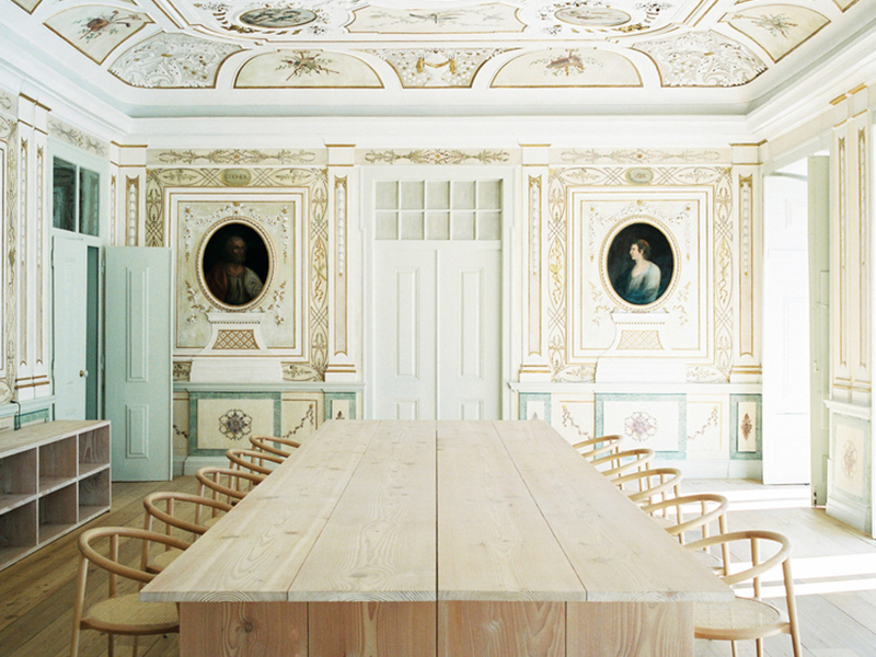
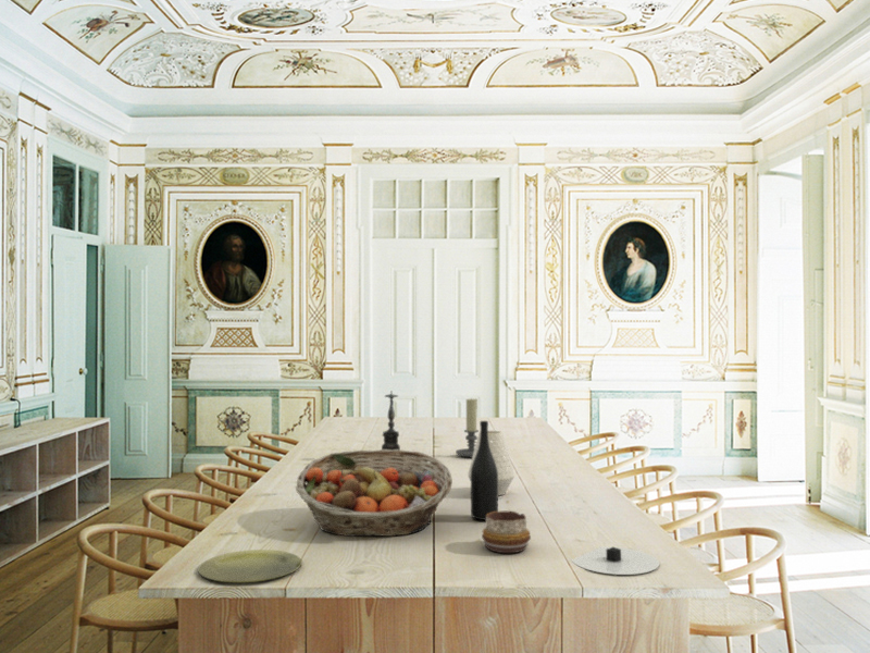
+ wine bottle (484, 469)
+ vase (494, 459)
+ plate (250, 565)
+ fruit basket (374, 491)
+ candle holder (474, 427)
+ candle holder (390, 421)
+ decorative bowl (506, 532)
+ plate (613, 554)
